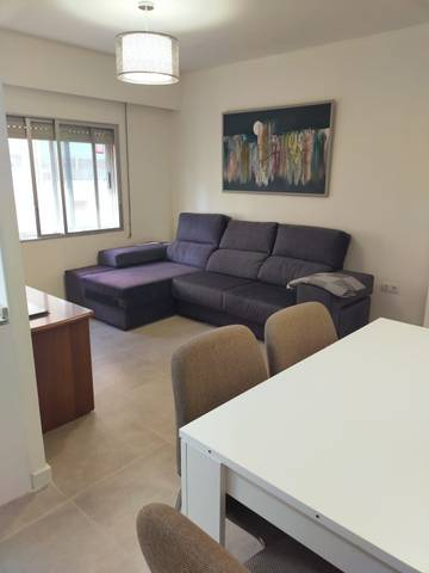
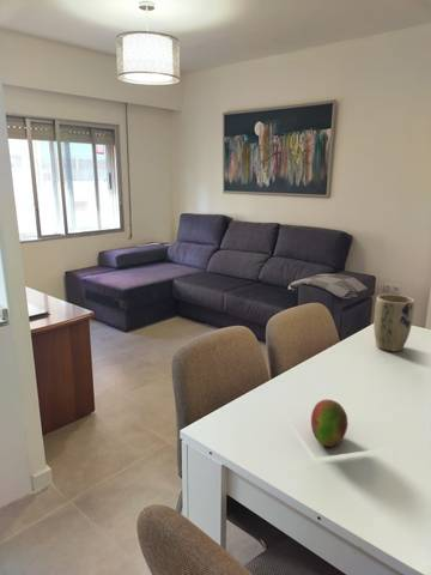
+ fruit (328, 423)
+ plant pot (391, 322)
